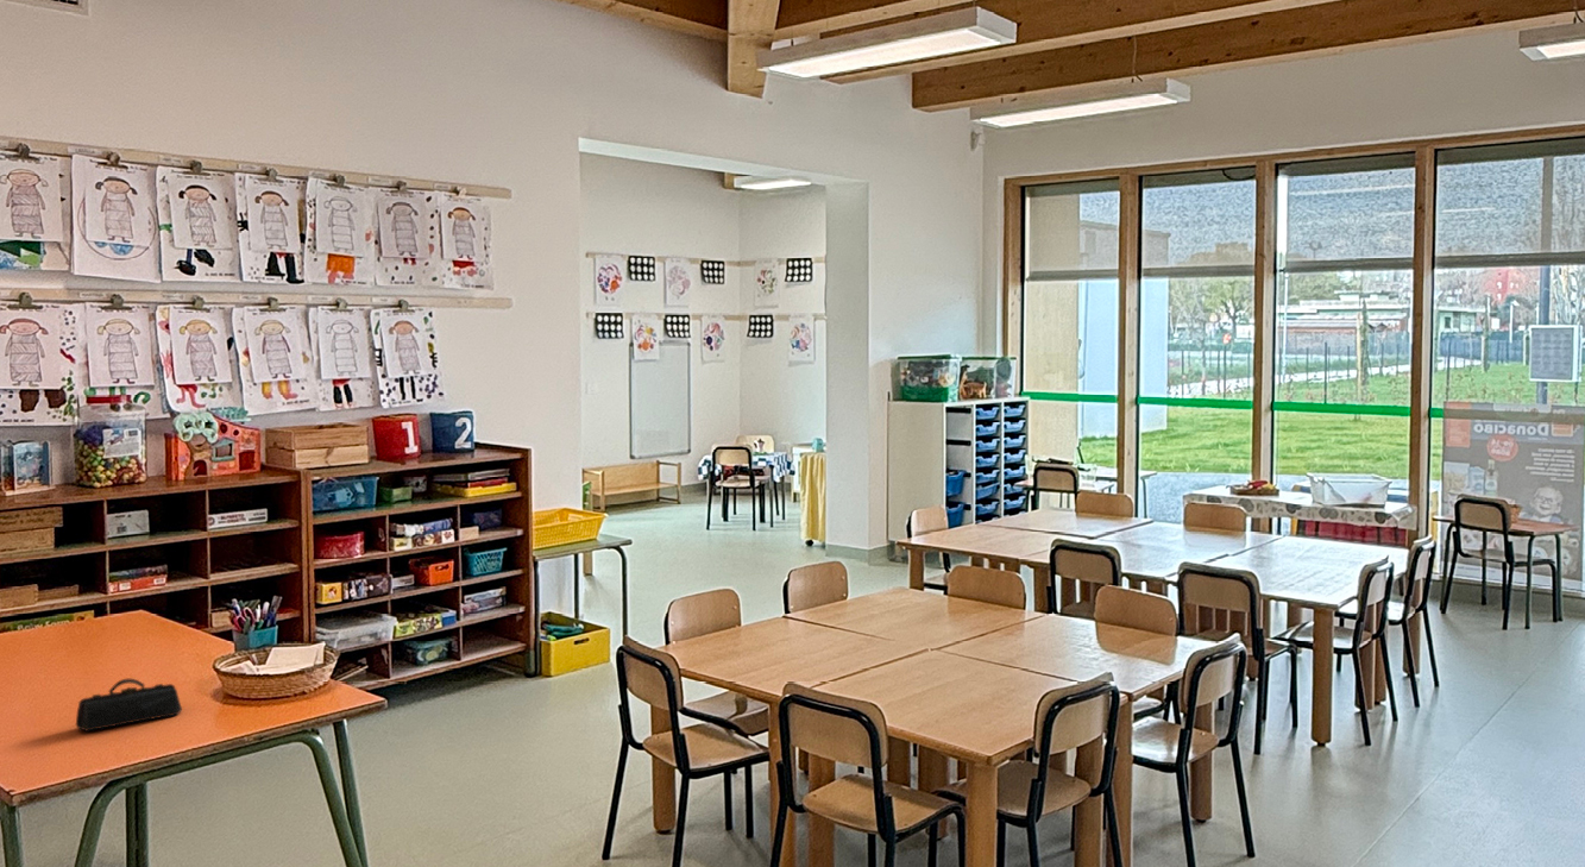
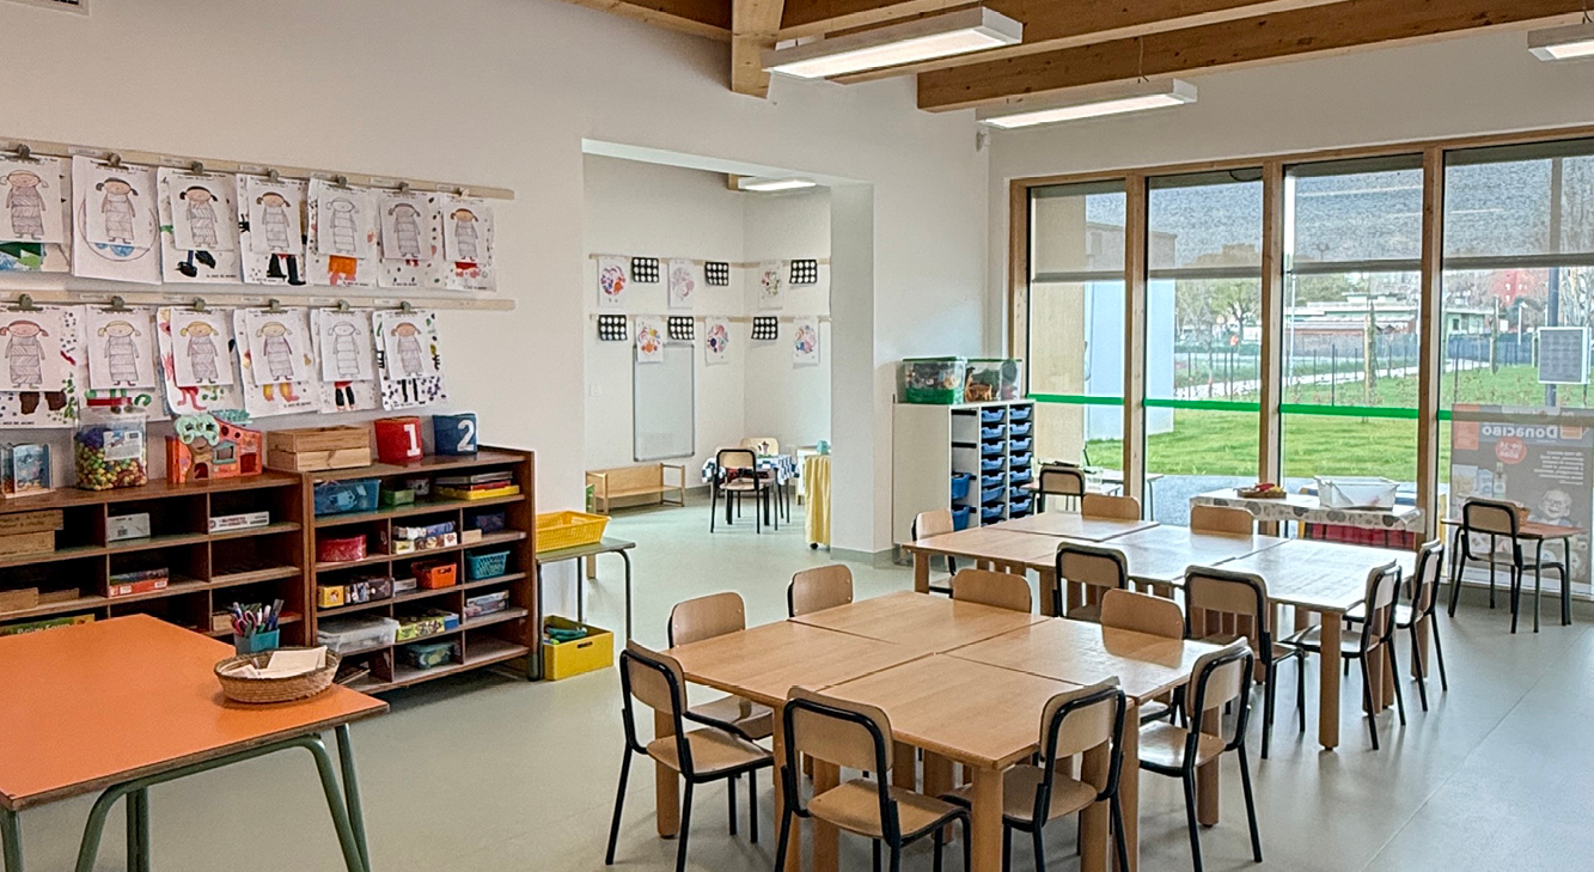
- pencil case (128, 698)
